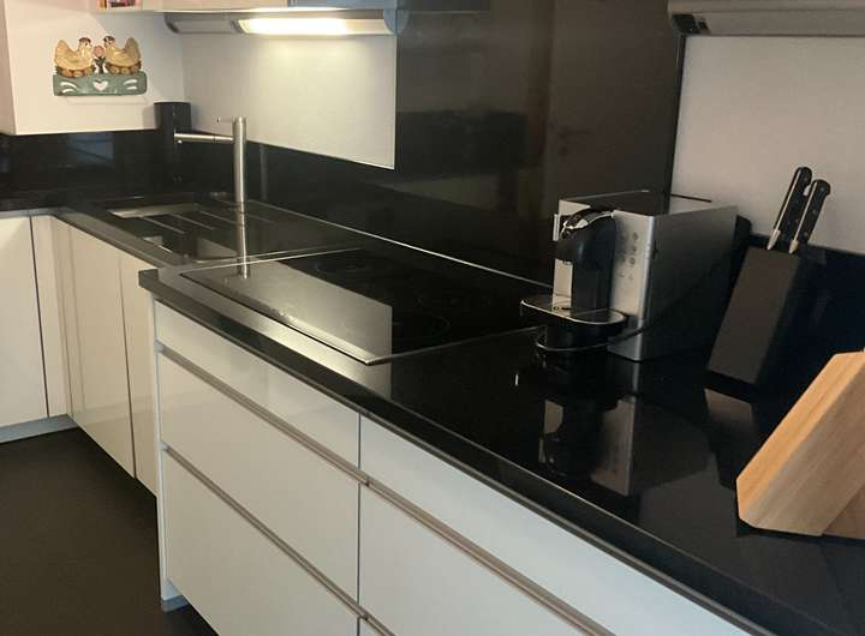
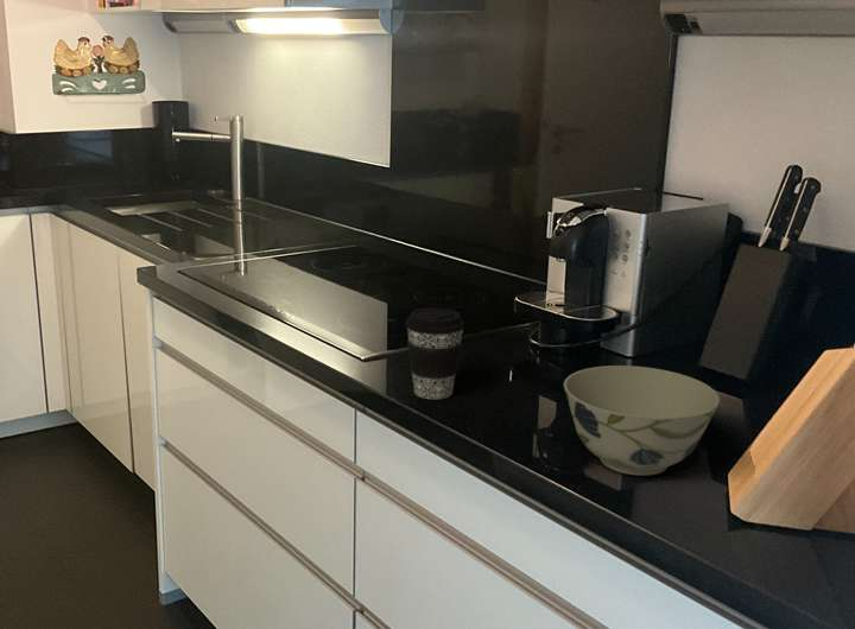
+ bowl (636, 425)
+ coffee cup (433, 354)
